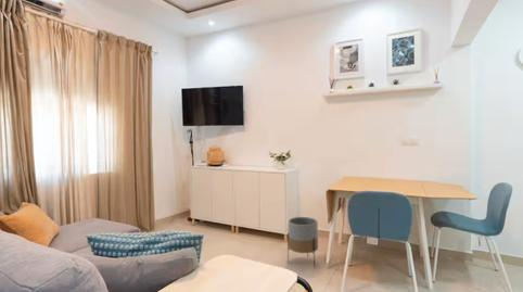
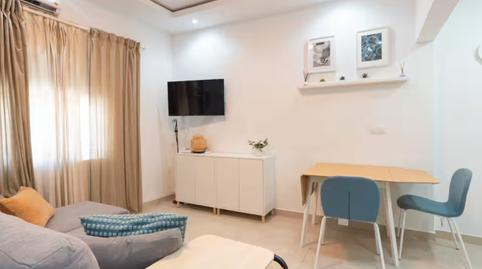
- planter (303, 241)
